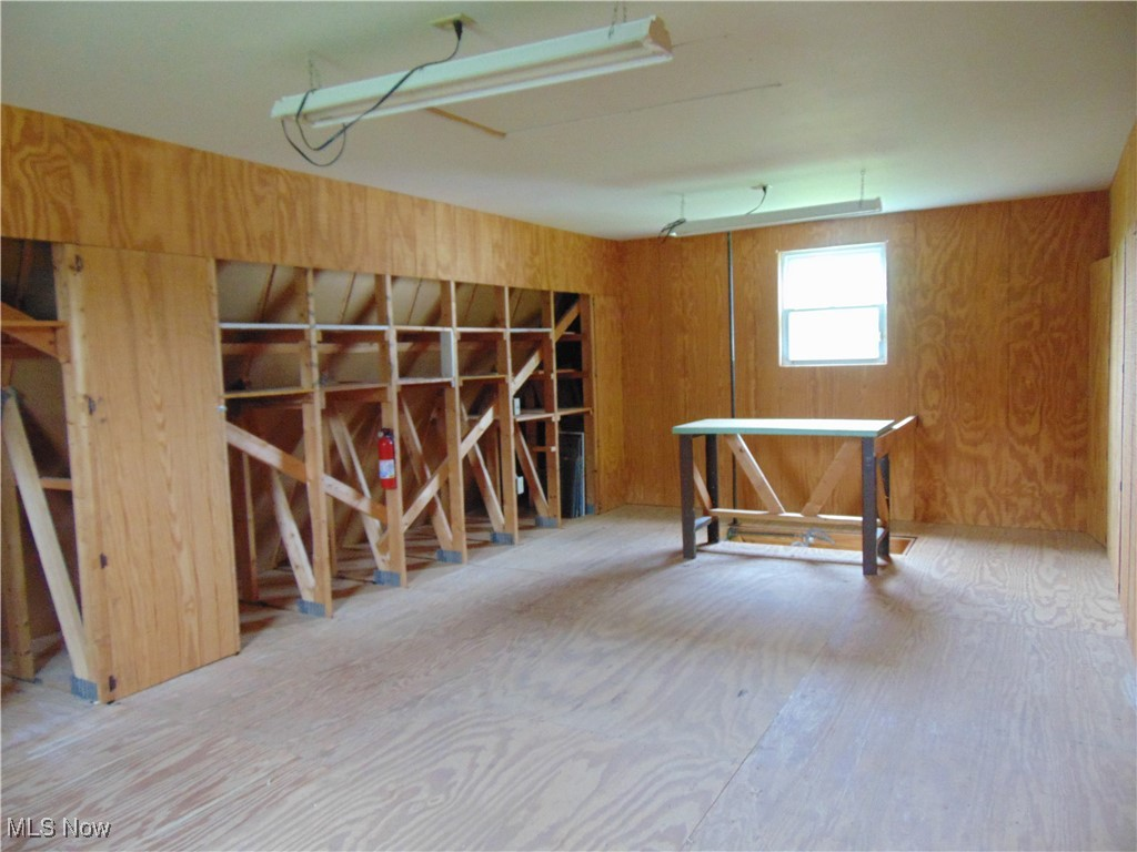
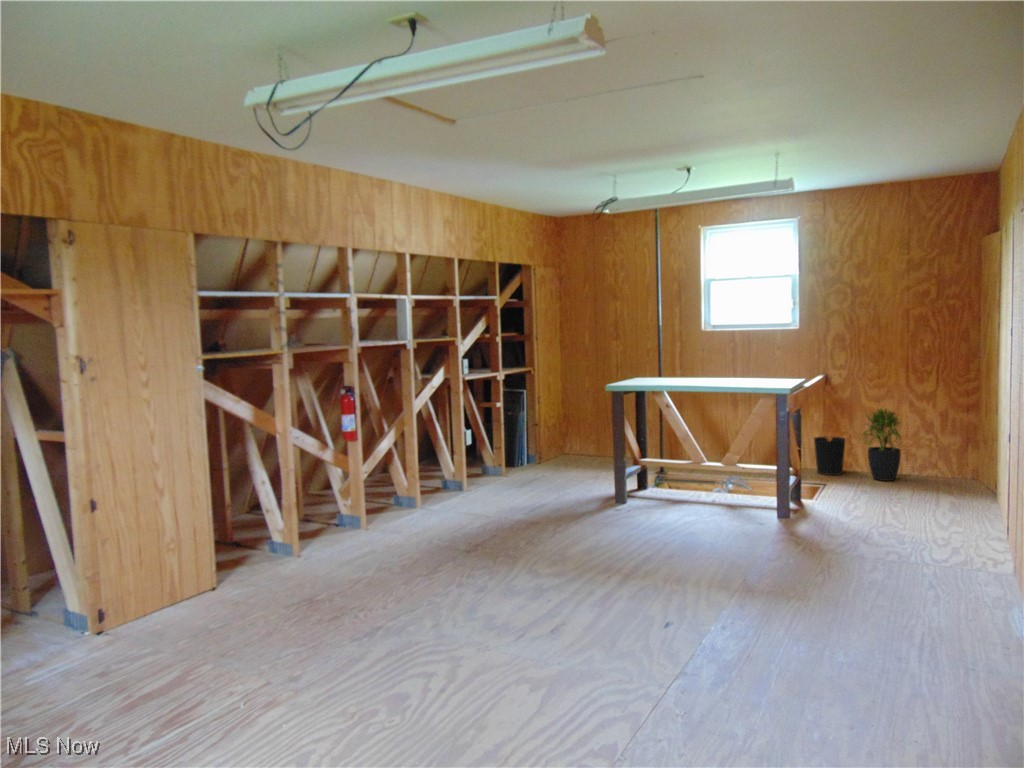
+ wastebasket (829, 455)
+ potted plant (881, 442)
